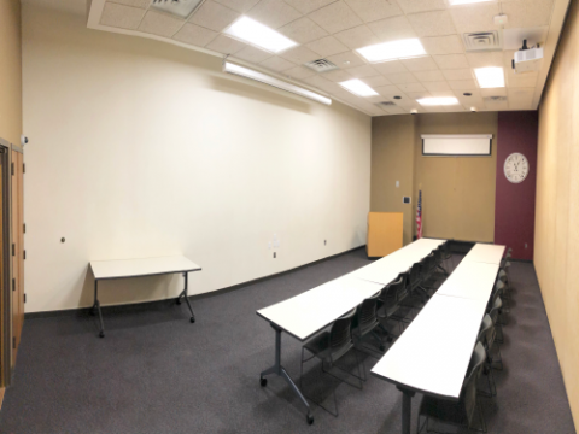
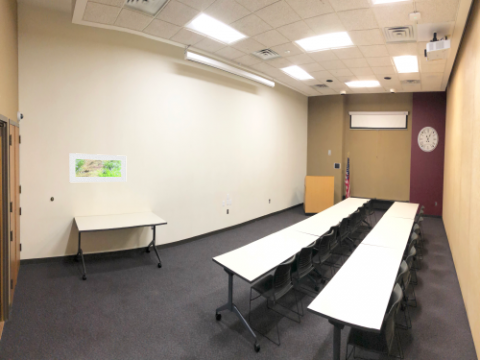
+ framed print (99, 168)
